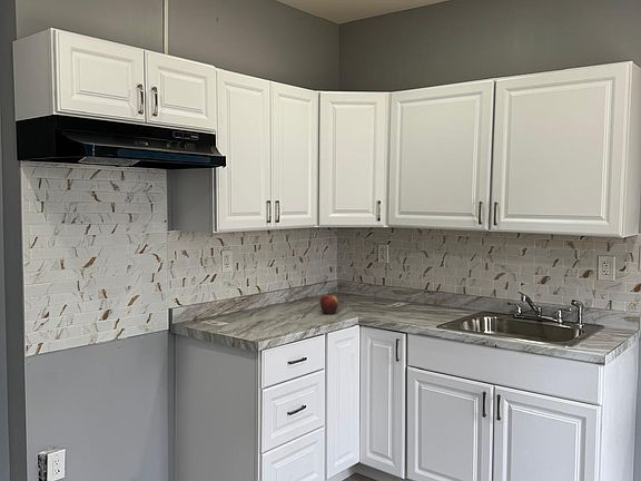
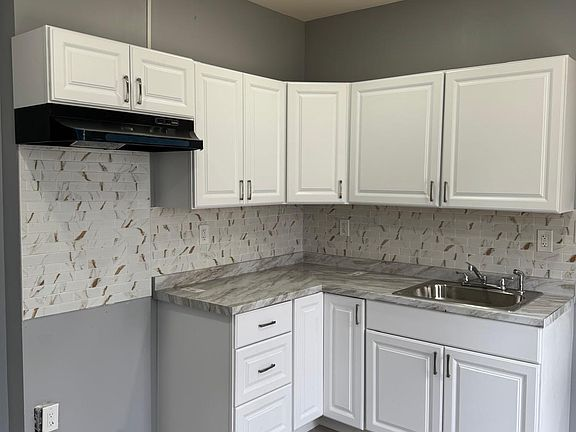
- apple (328, 304)
